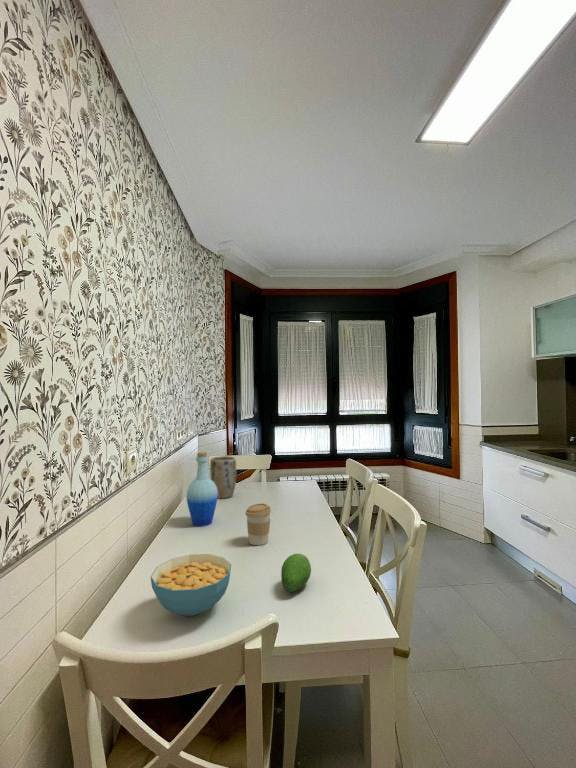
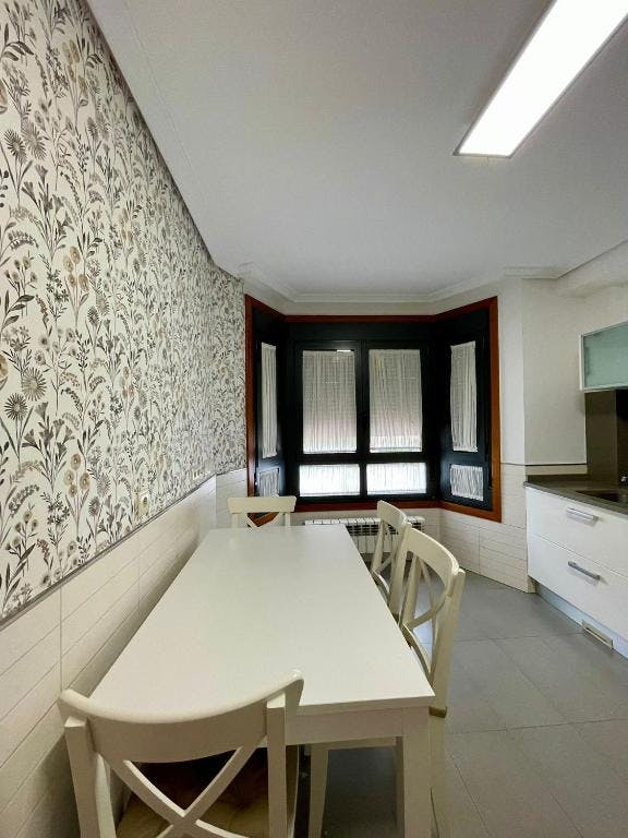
- bottle (202, 488)
- fruit (296, 572)
- coffee cup (258, 523)
- cereal bowl (192, 589)
- plant pot (223, 477)
